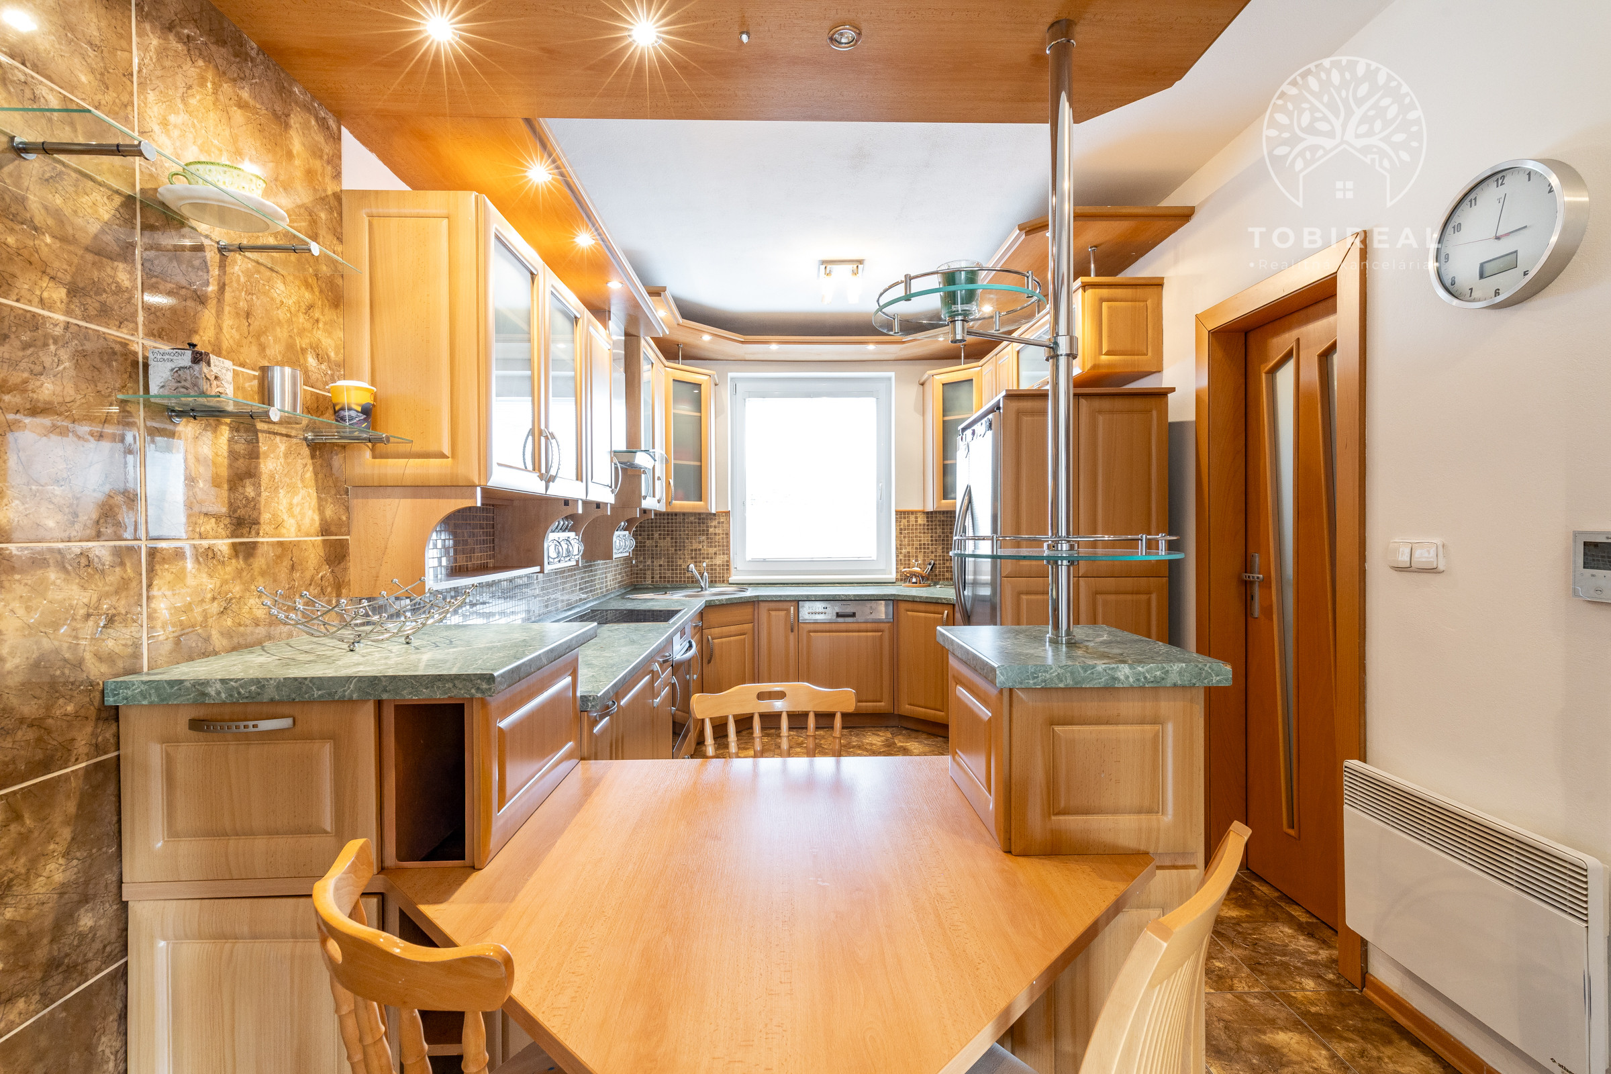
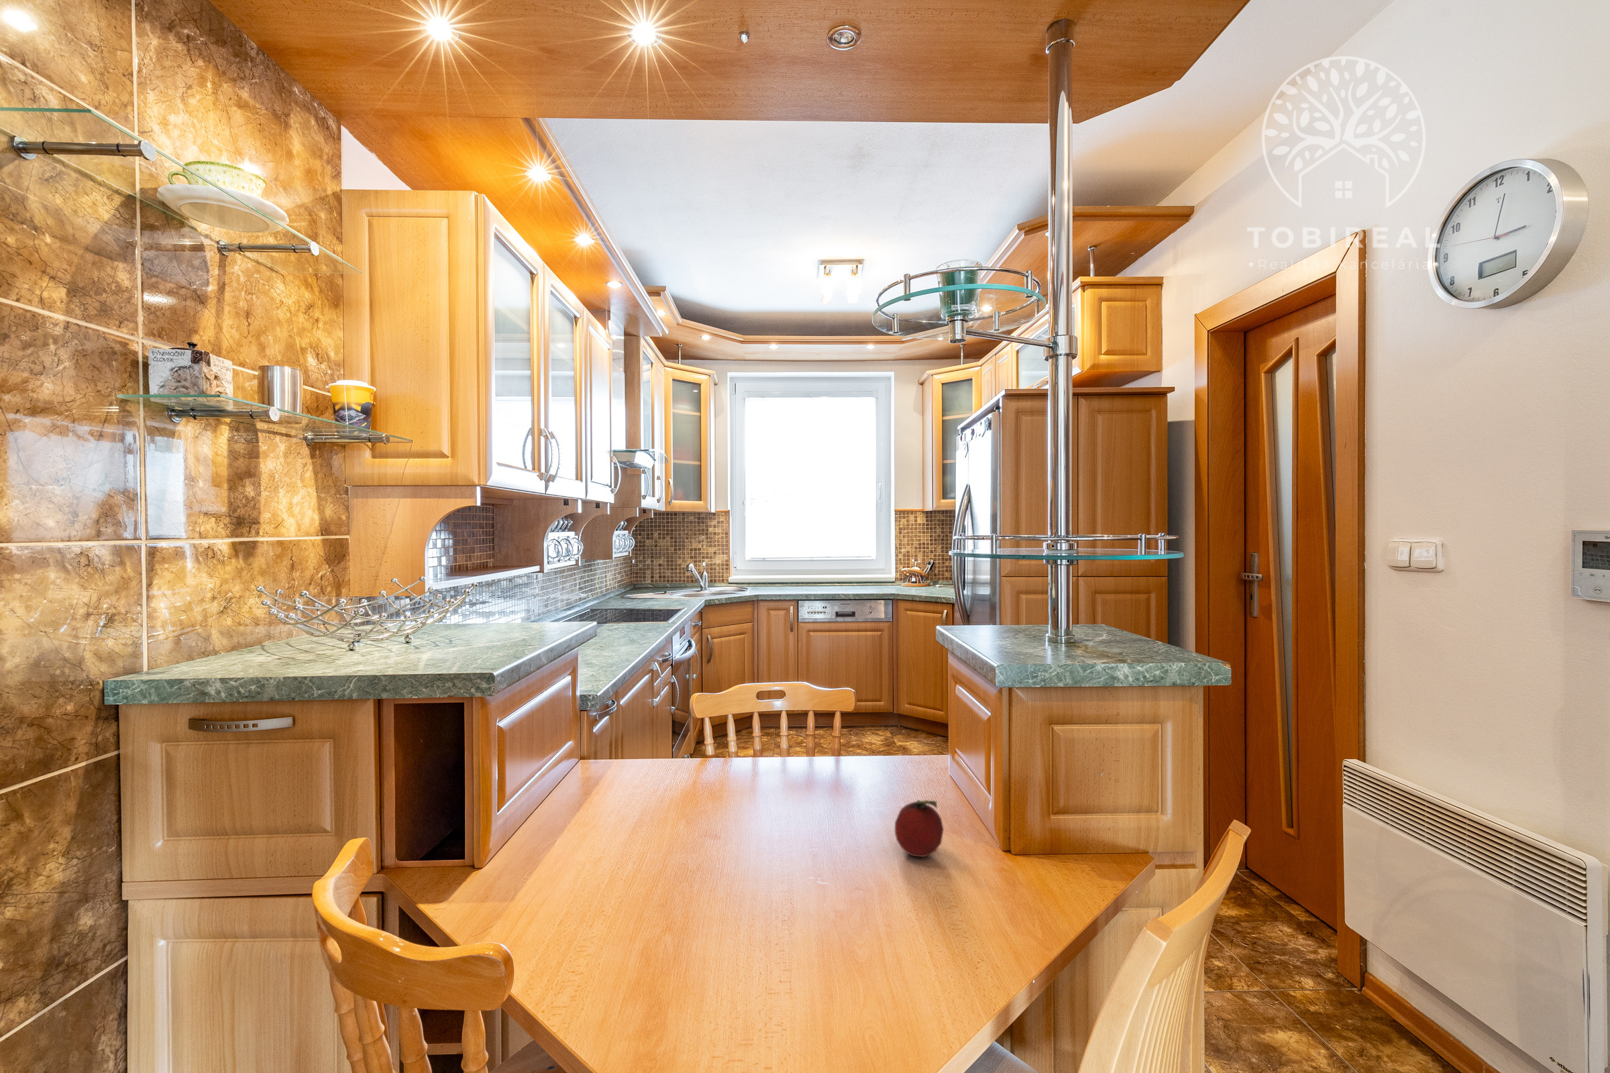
+ fruit (920, 824)
